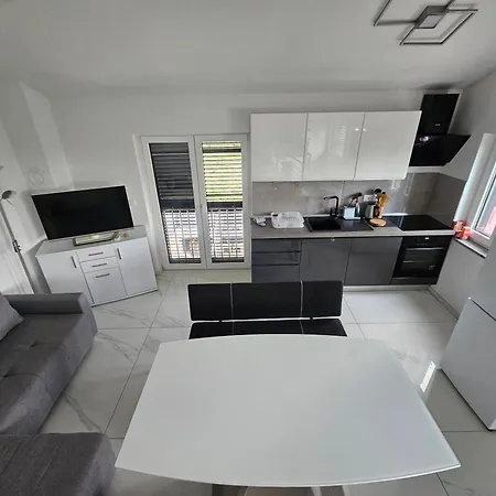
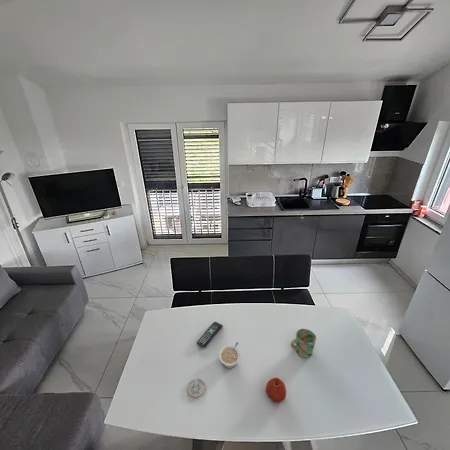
+ remote control (210, 333)
+ mug (302, 343)
+ legume (229, 356)
+ apple (276, 388)
+ coaster (196, 387)
